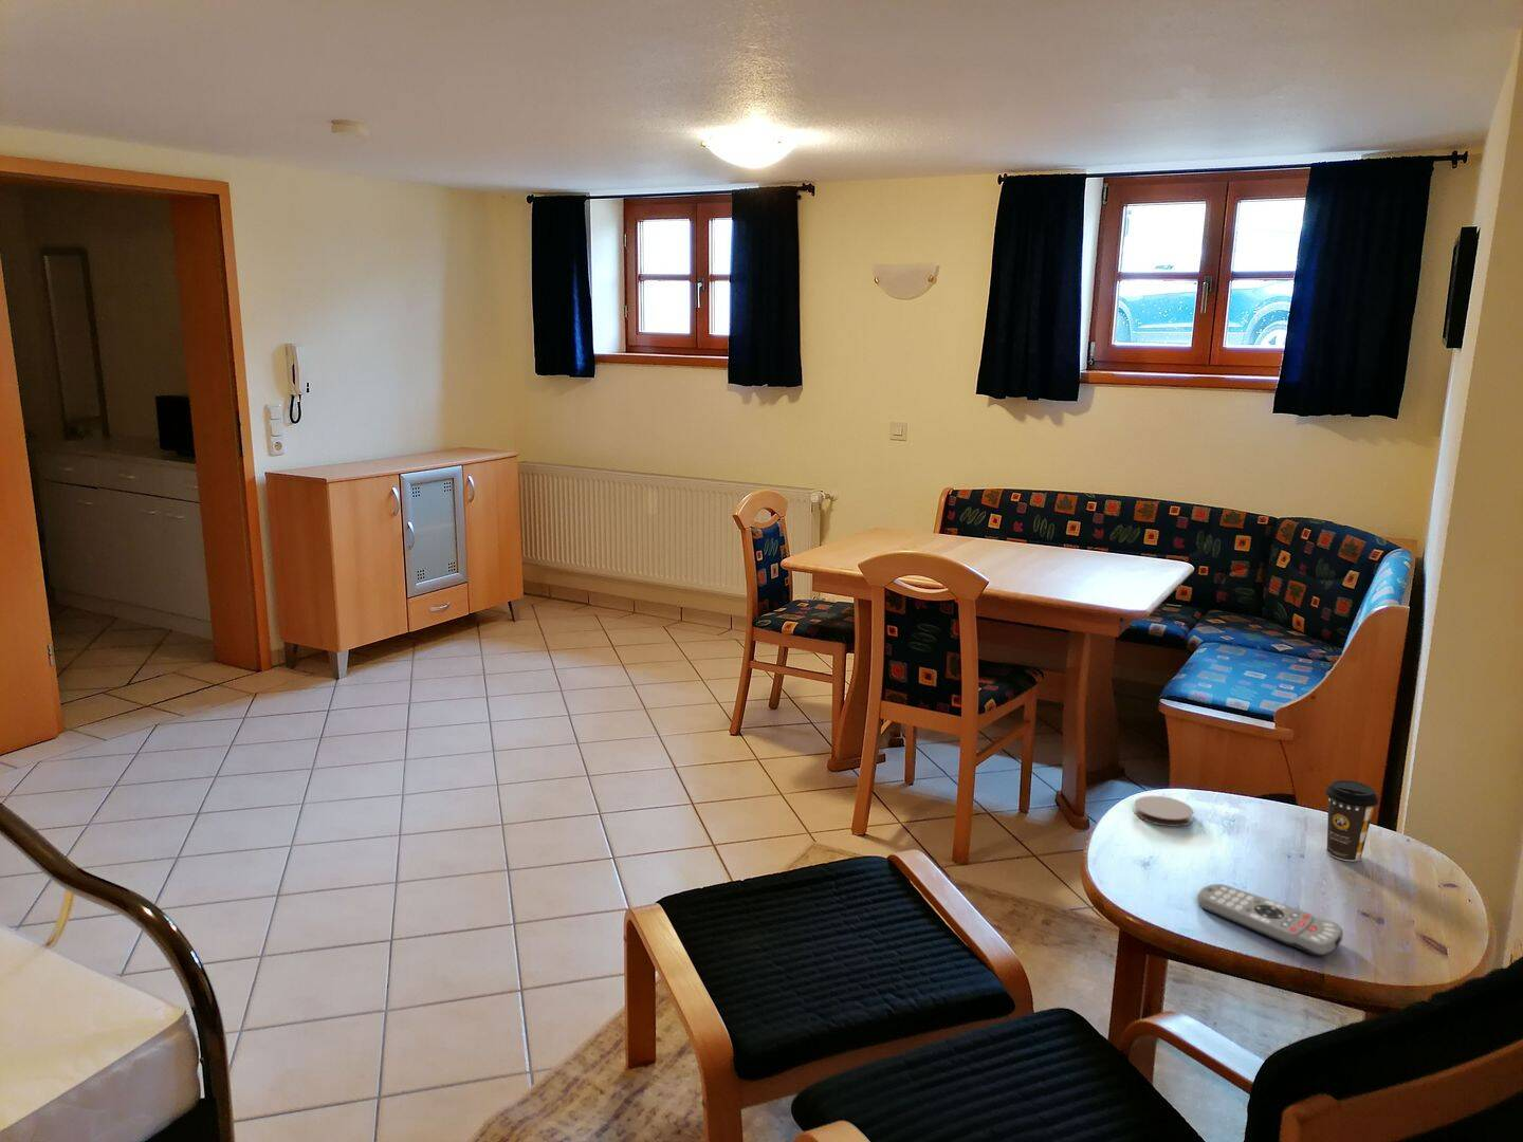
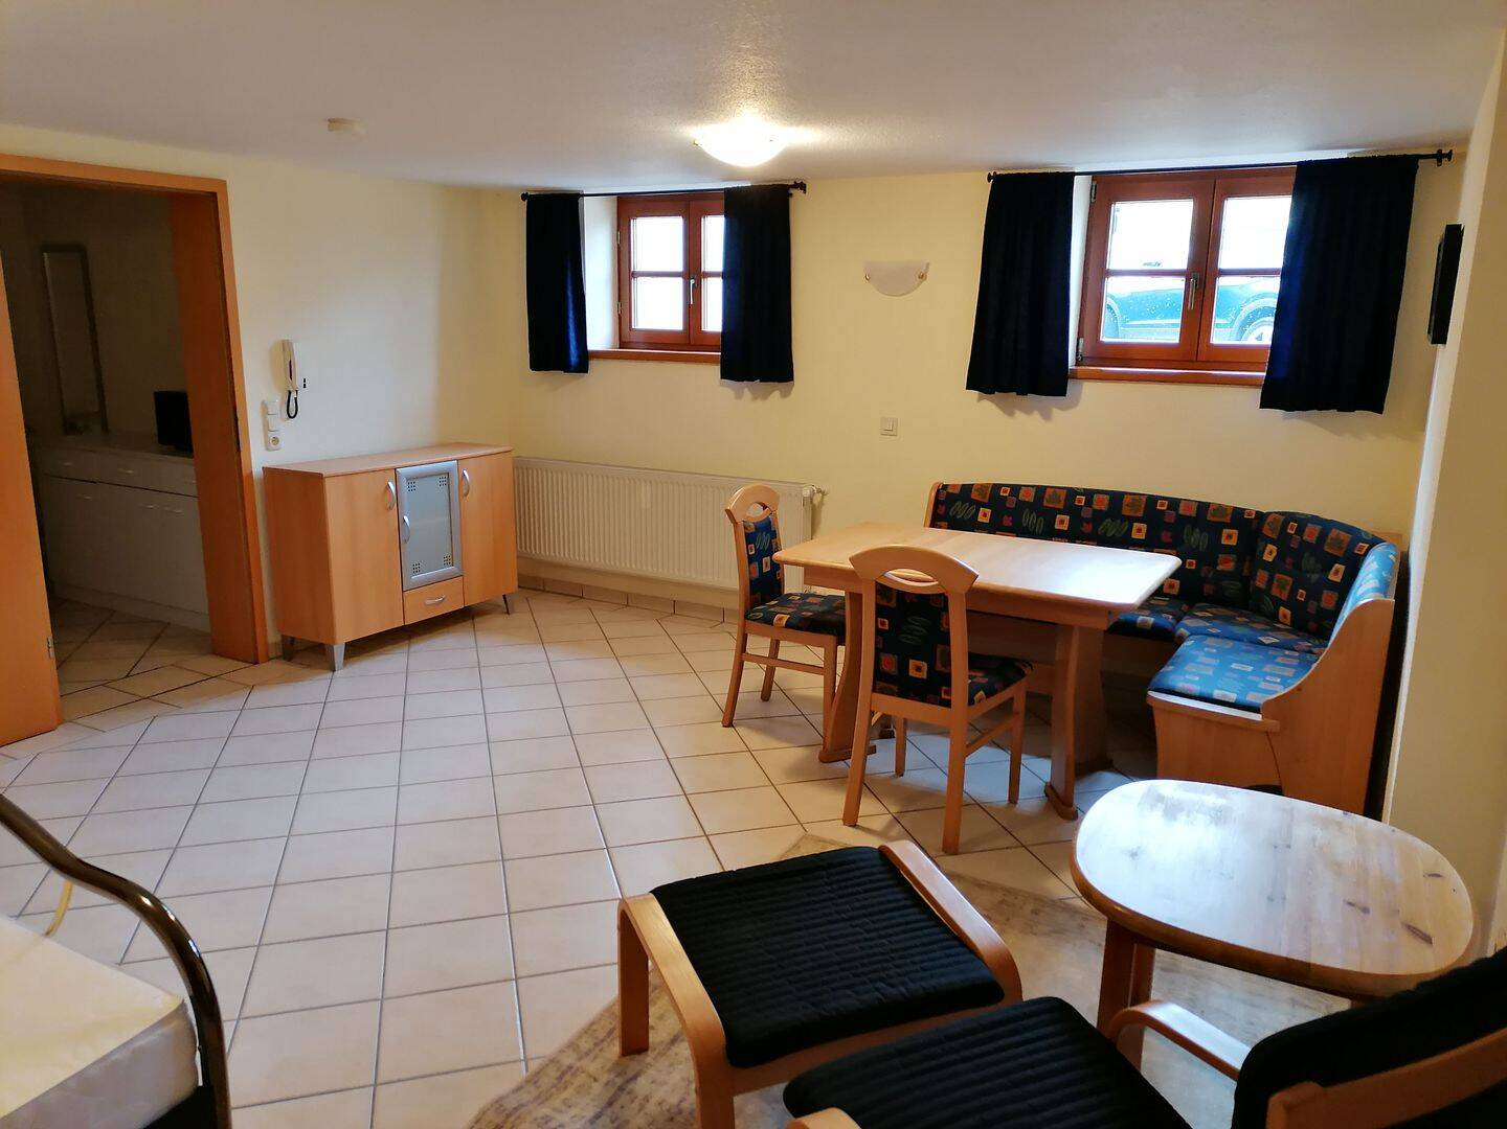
- coffee cup (1348, 821)
- remote control (1266, 916)
- coaster (1162, 810)
